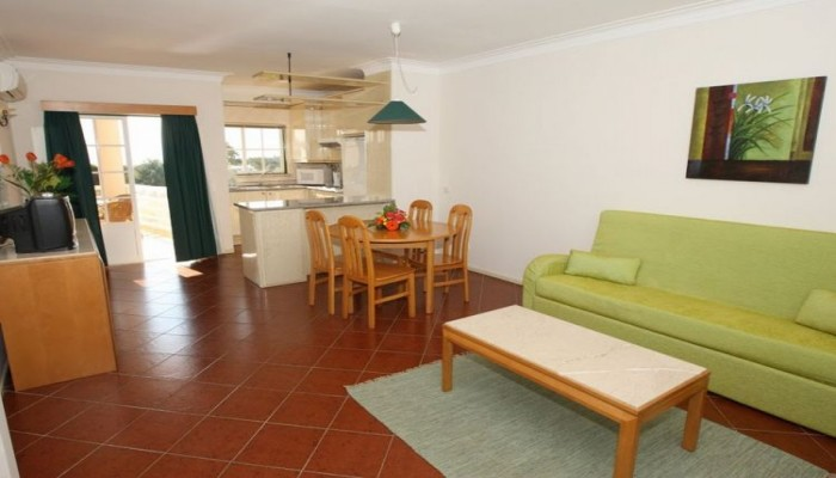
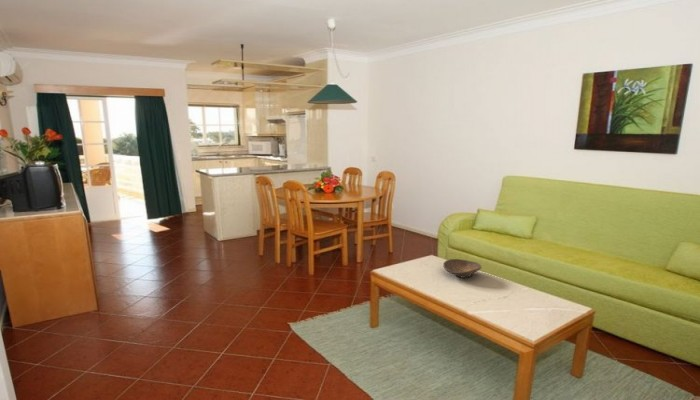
+ decorative bowl (461, 269)
